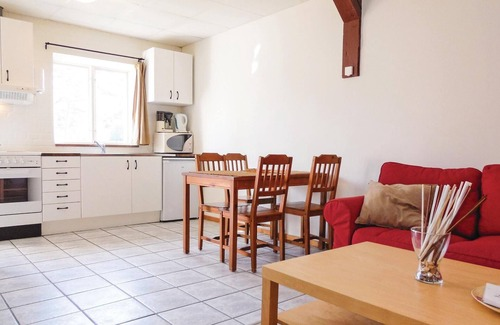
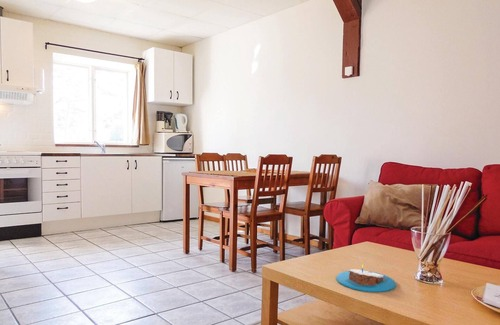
+ candle (365, 271)
